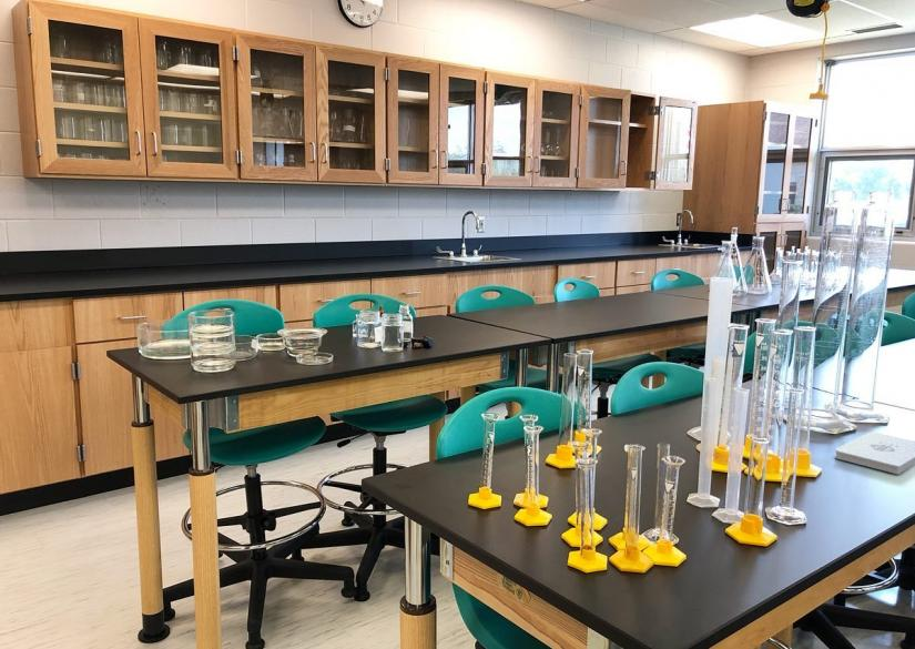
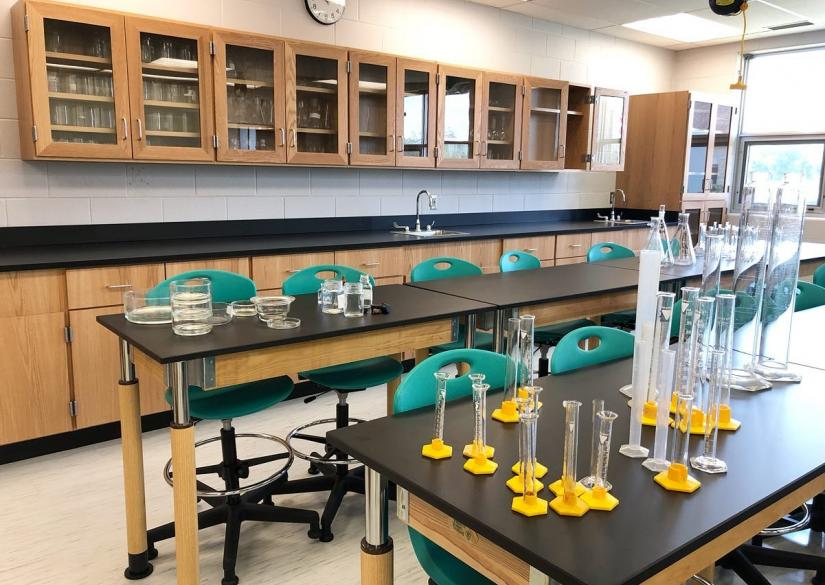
- notepad (884, 450)
